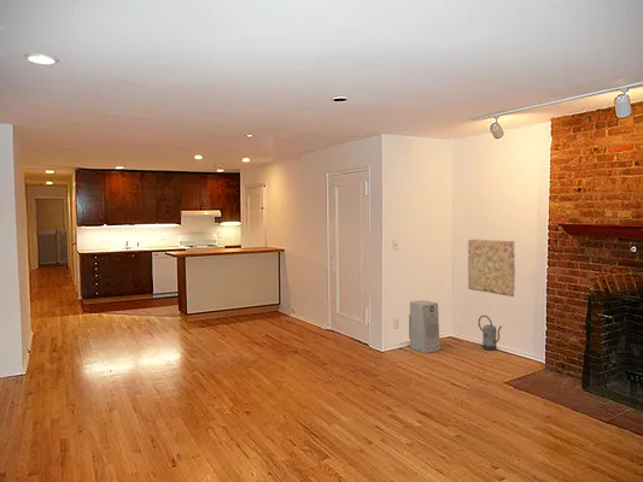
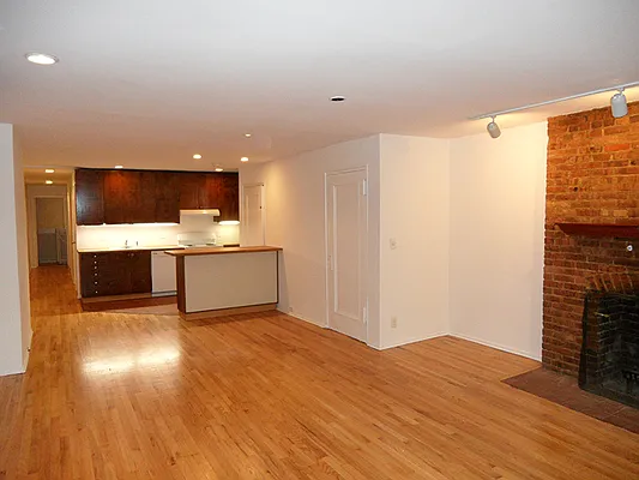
- watering can (490, 333)
- air purifier (423, 325)
- wall panel (490, 266)
